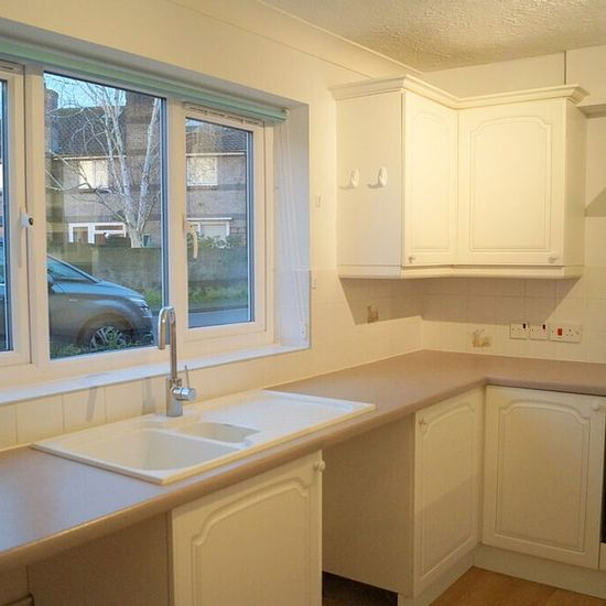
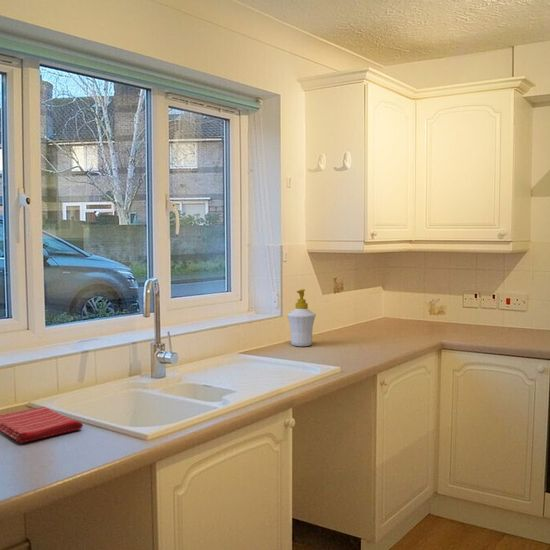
+ dish towel (34, 422)
+ soap bottle (301, 317)
